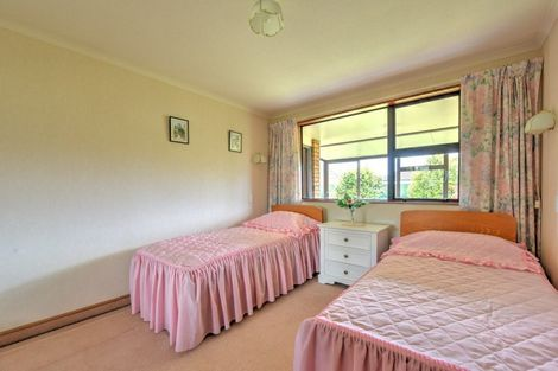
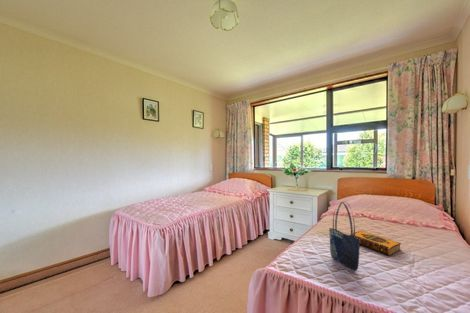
+ hardback book (373, 241)
+ shopping bag (343, 233)
